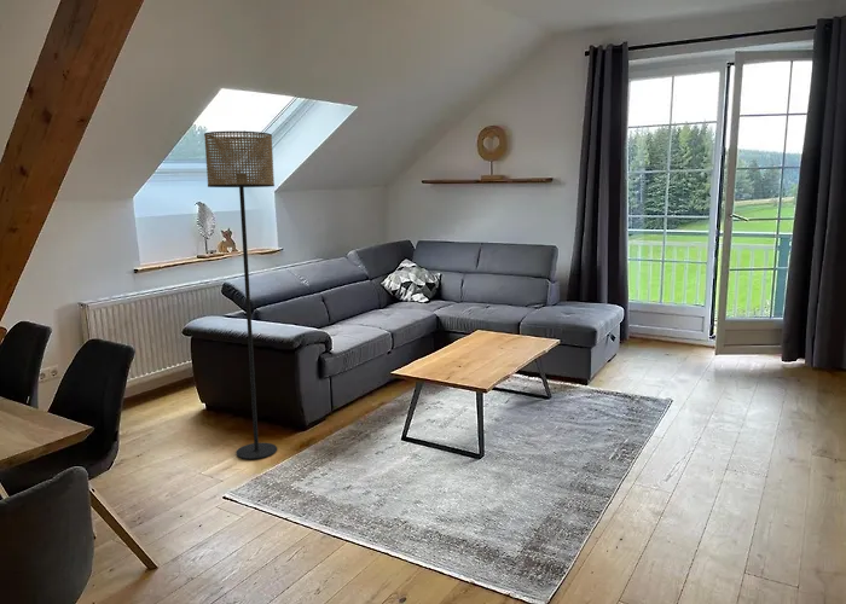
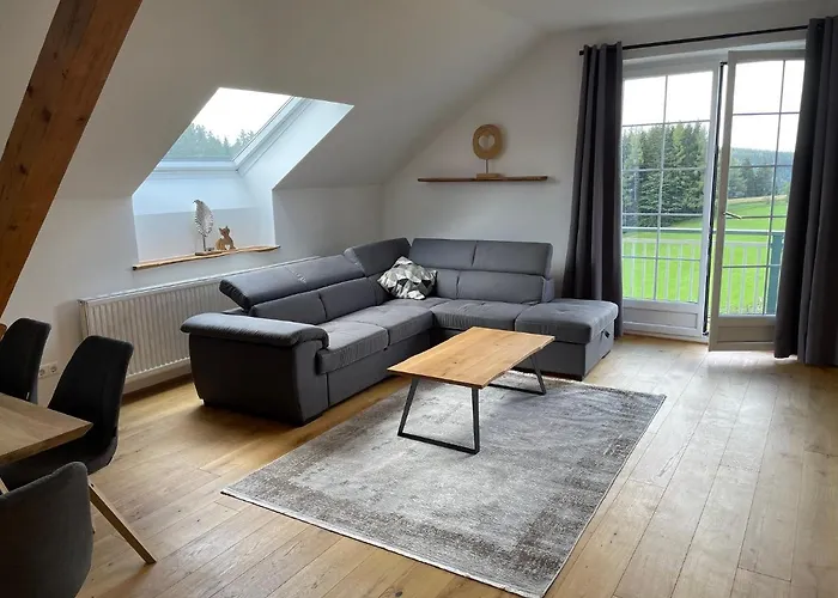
- floor lamp (248, 298)
